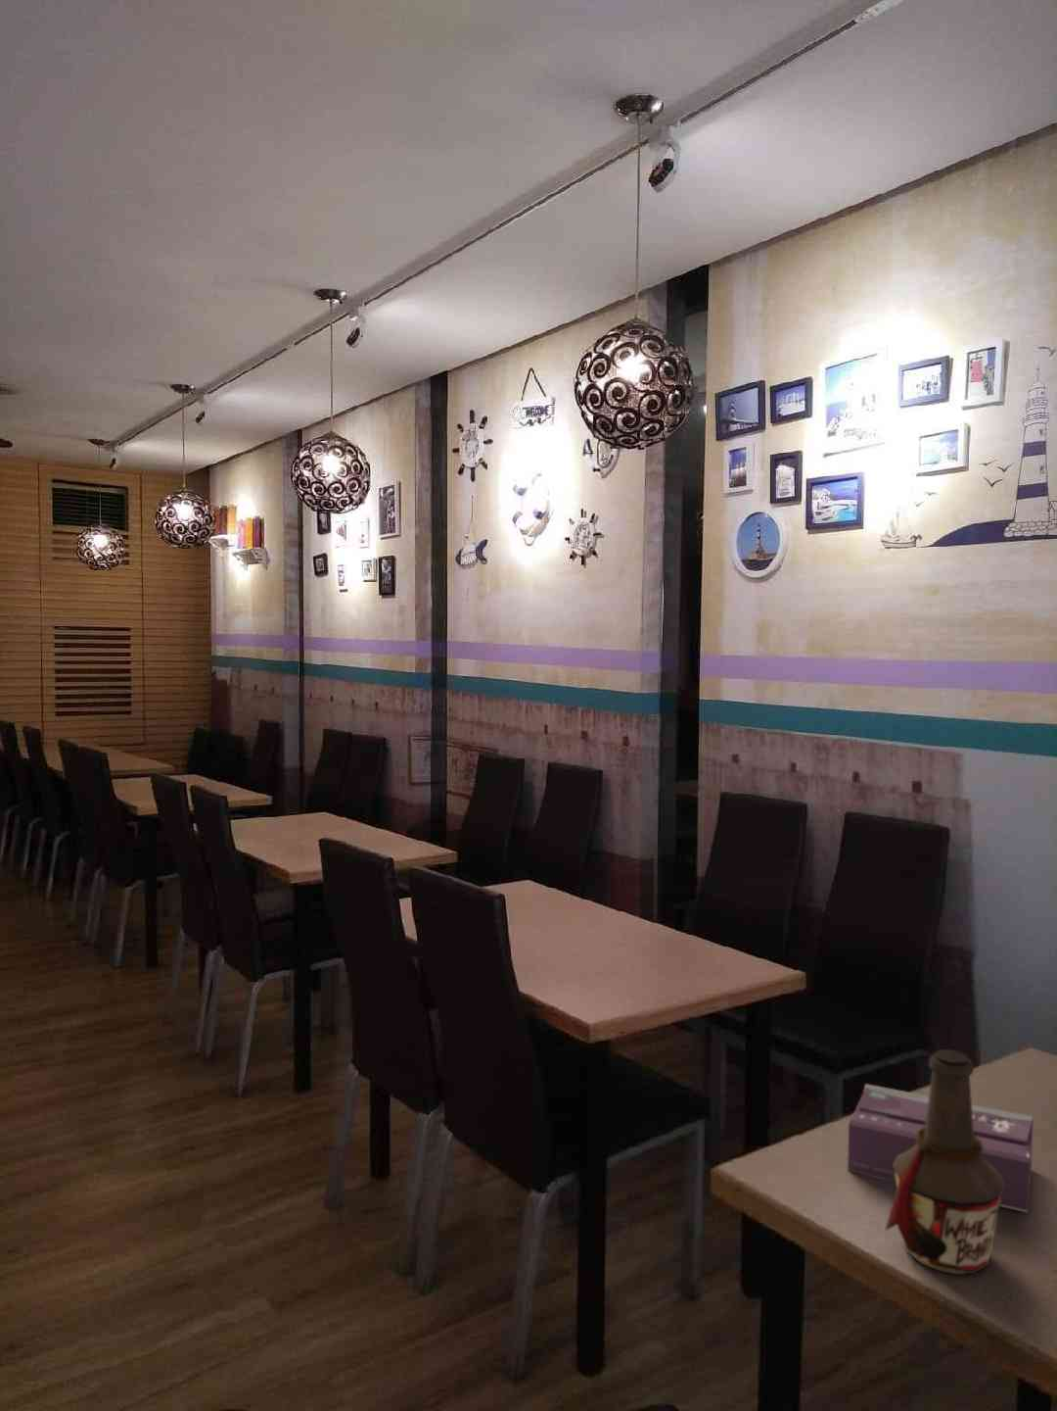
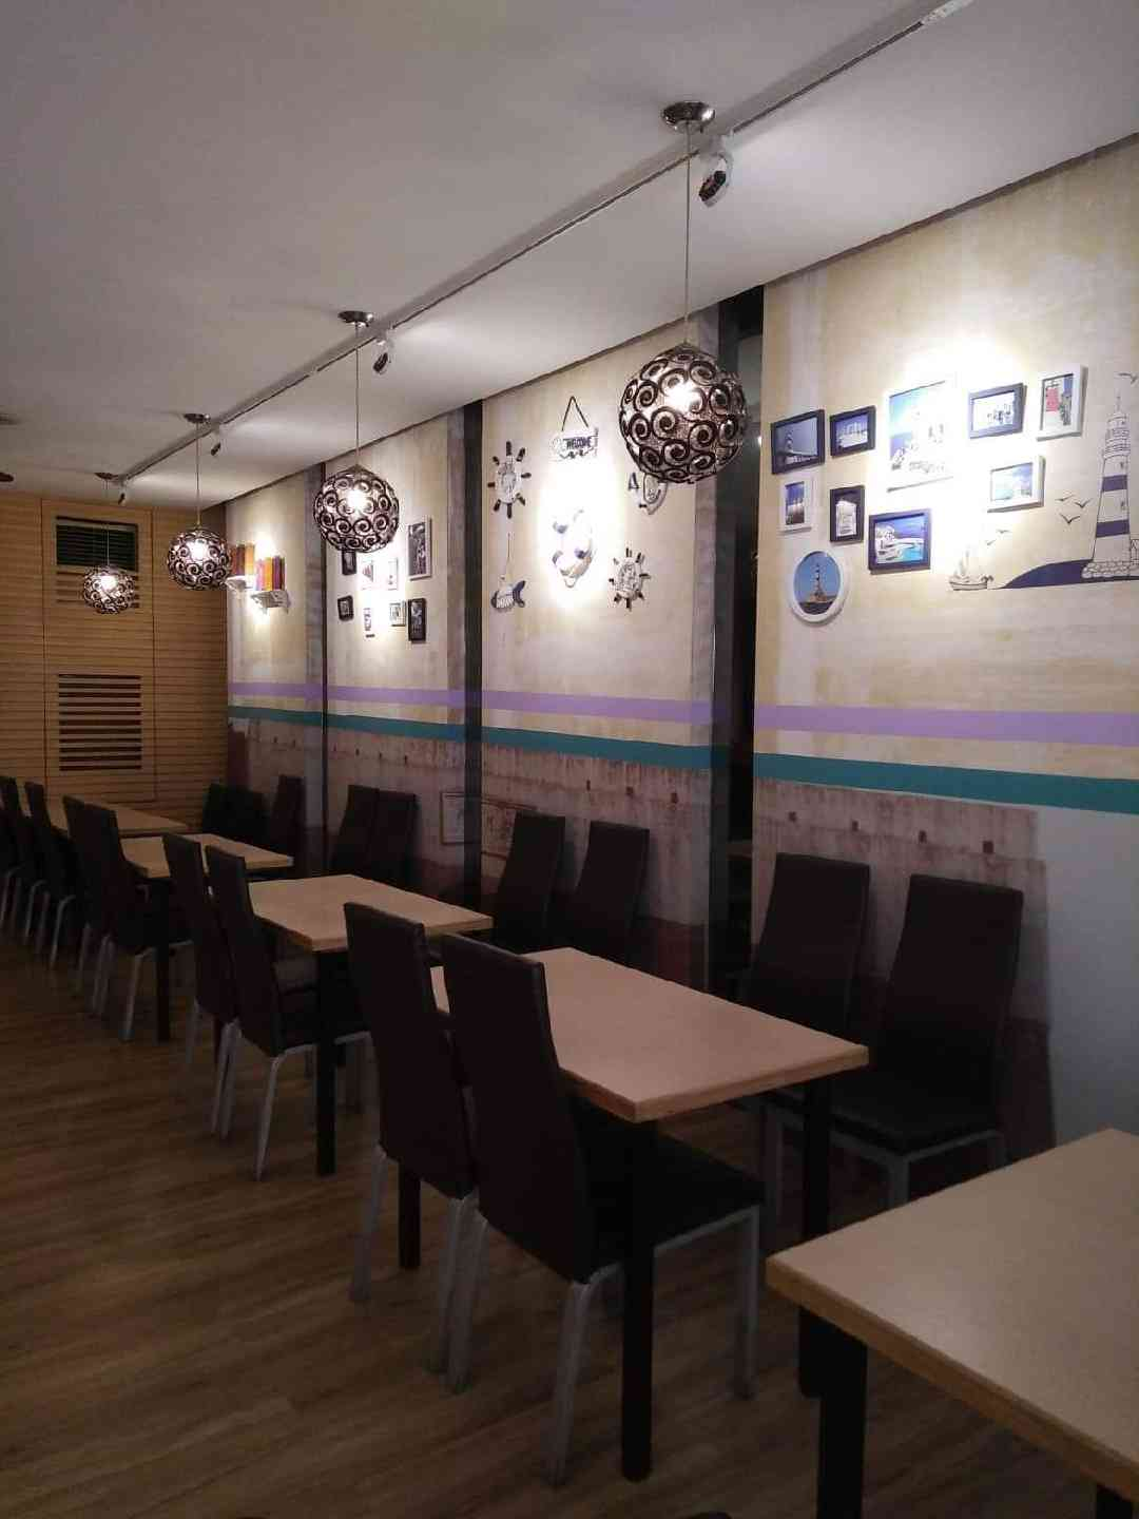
- bottle (944, 1155)
- tissue box (924, 1125)
